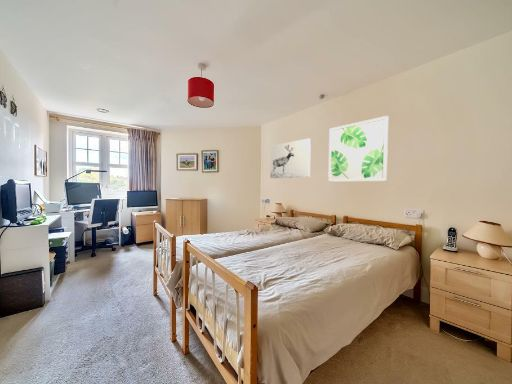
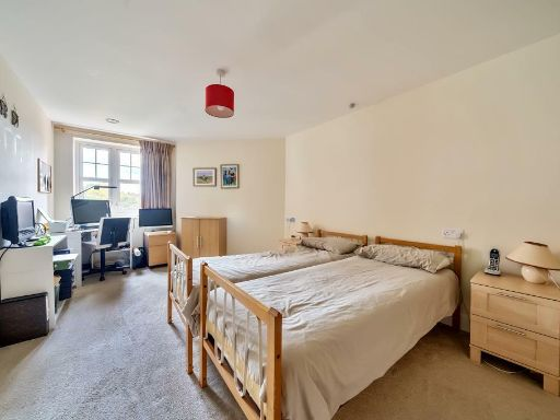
- wall art (355, 152)
- wall art (288, 160)
